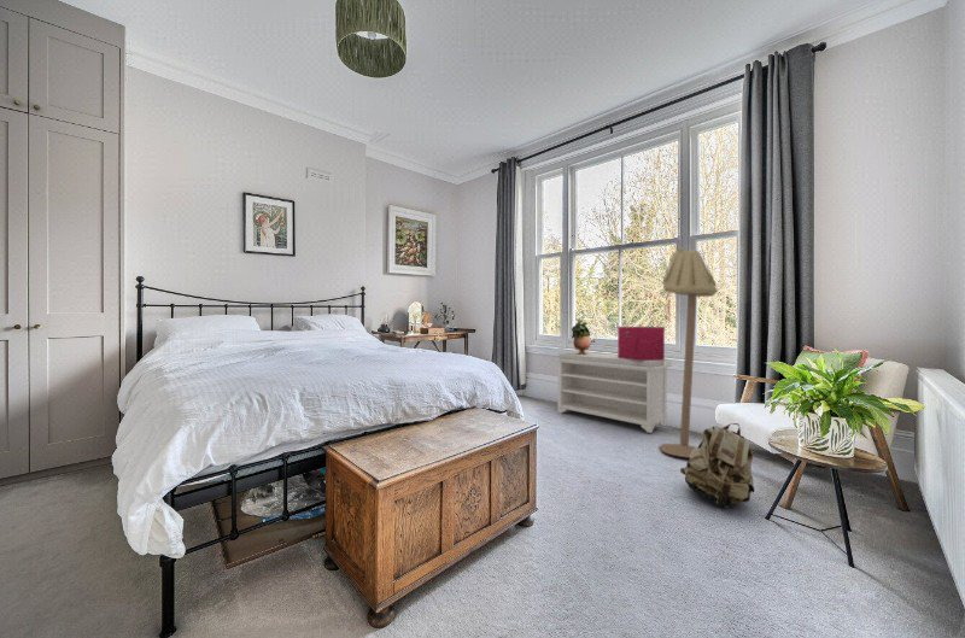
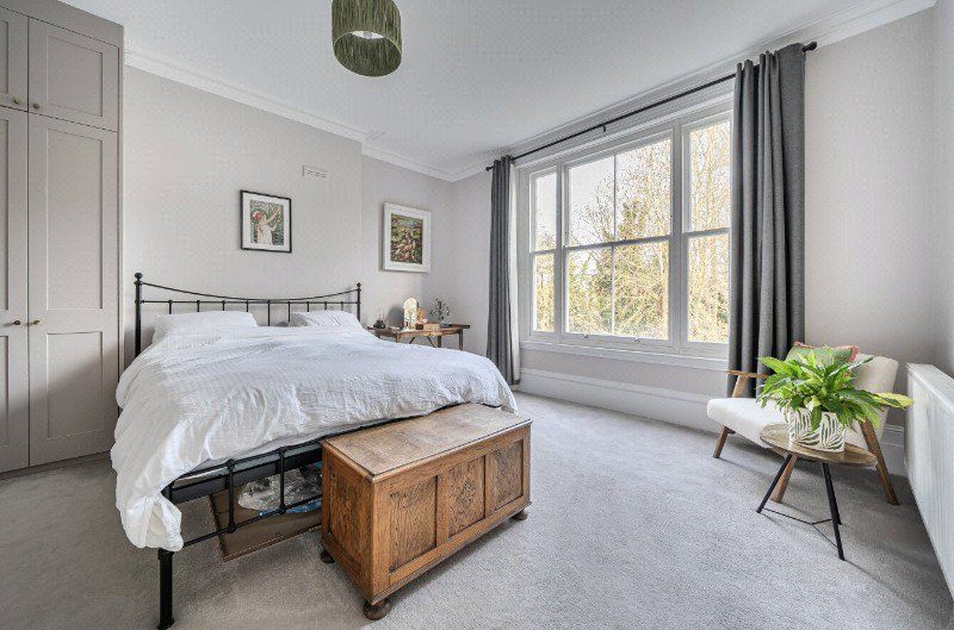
- bench (609, 387)
- backpack (715, 460)
- potted plant (580, 335)
- storage bin (639, 343)
- floor lamp (688, 347)
